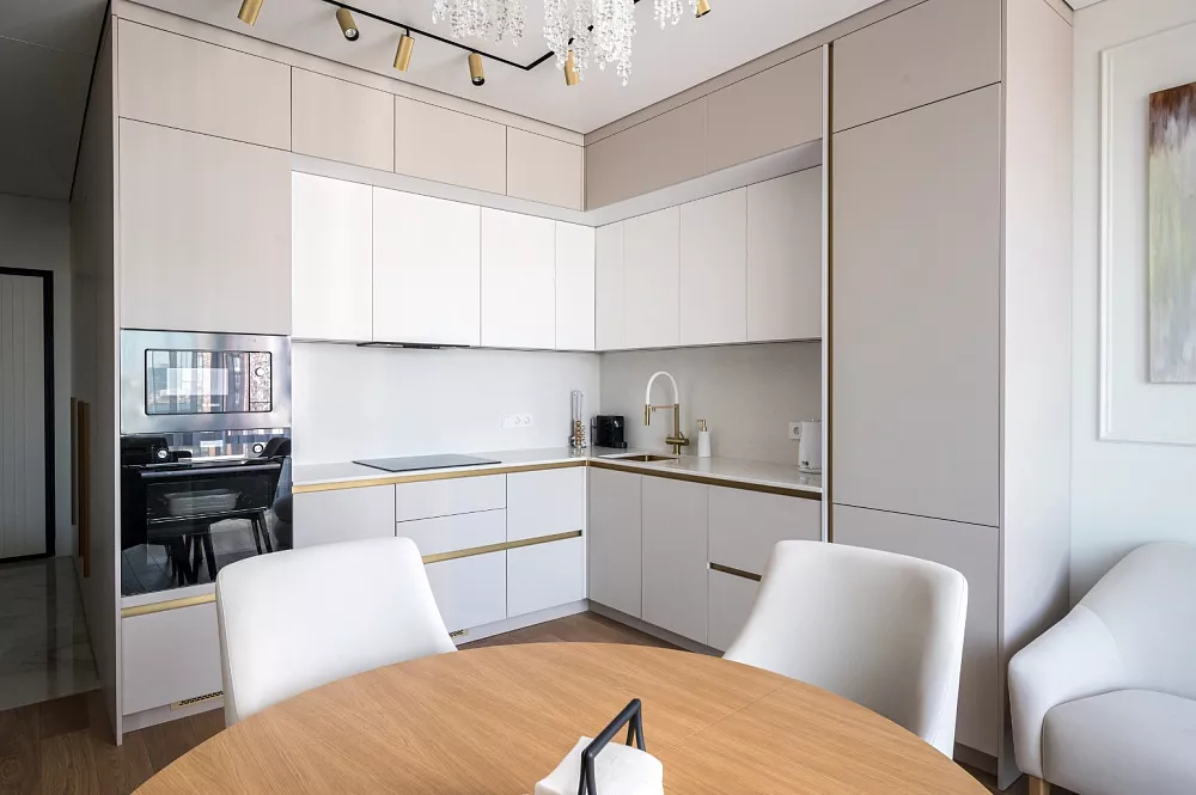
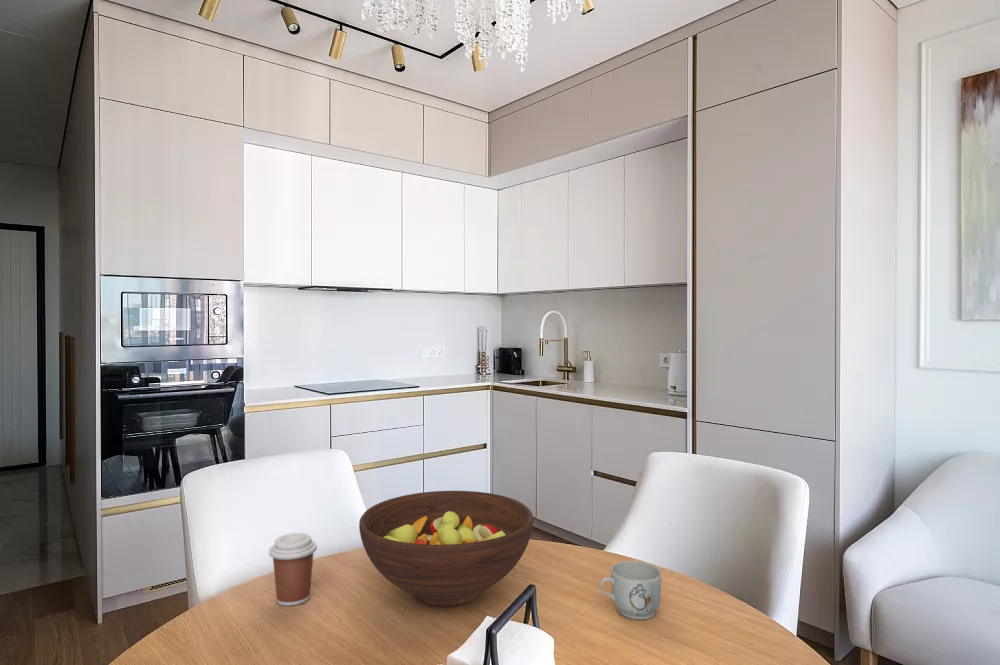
+ mug (629, 591)
+ coffee cup (293, 568)
+ fruit bowl (447, 553)
